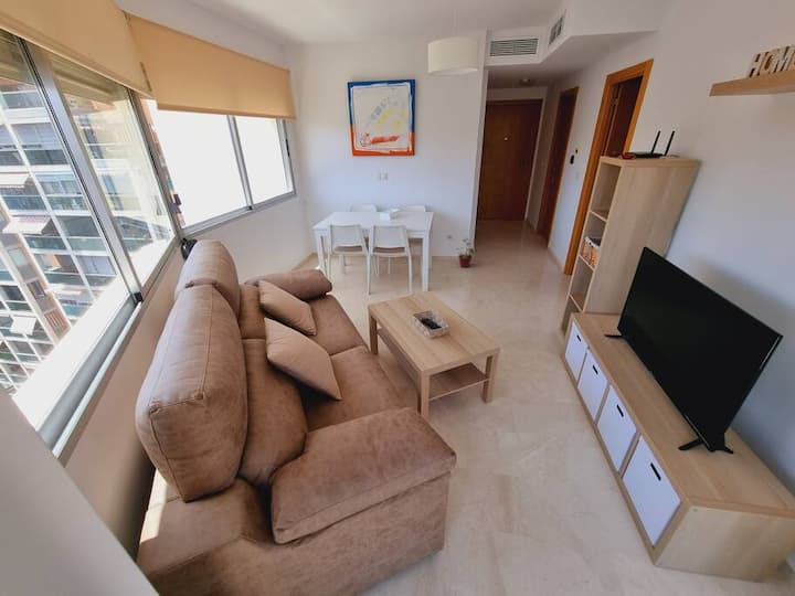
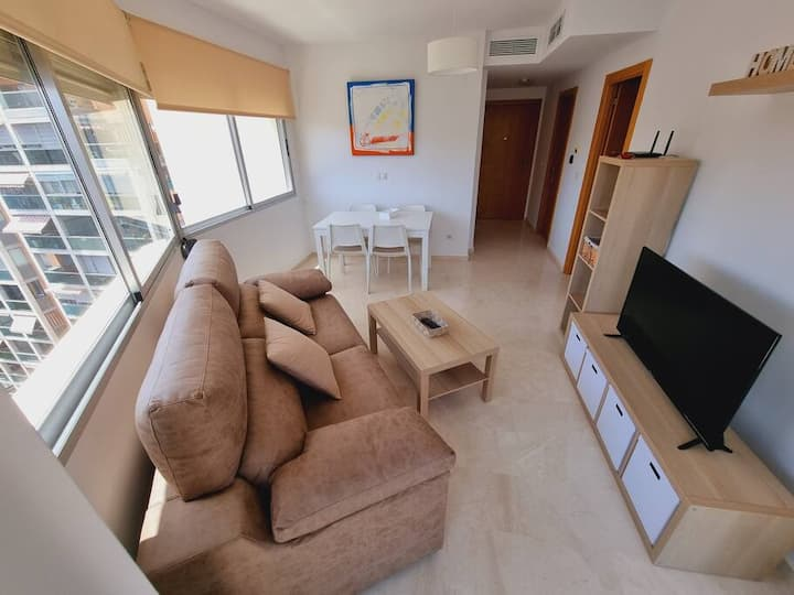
- potted plant (466, 251)
